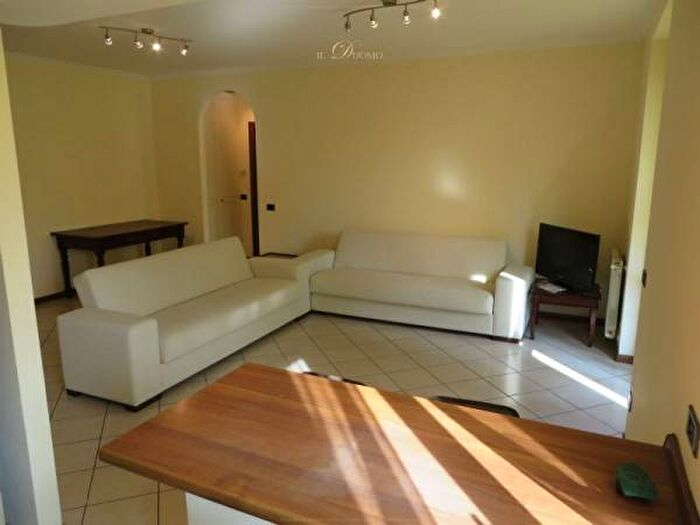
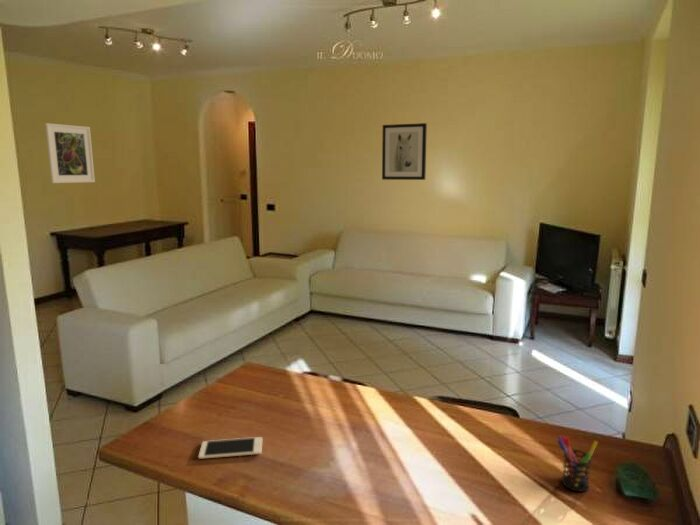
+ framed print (71, 154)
+ cell phone (231, 447)
+ wall art (403, 152)
+ pen holder (577, 462)
